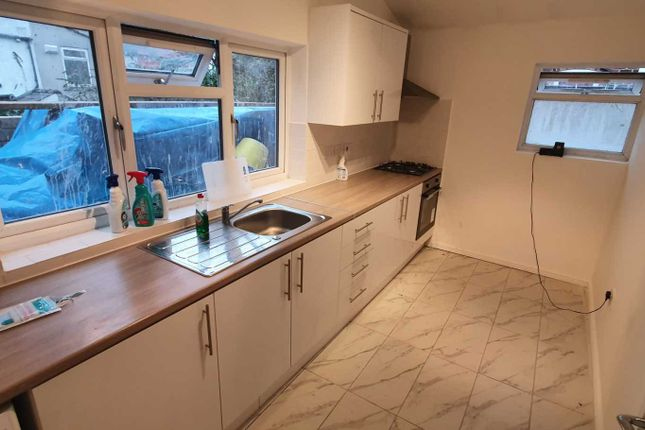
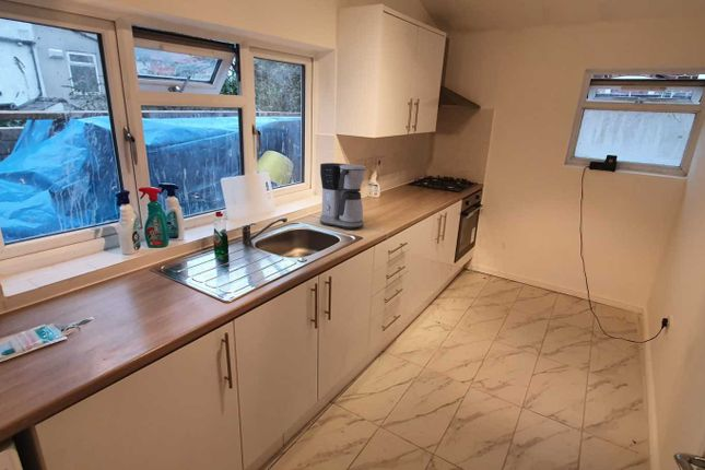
+ coffee maker (340, 195)
